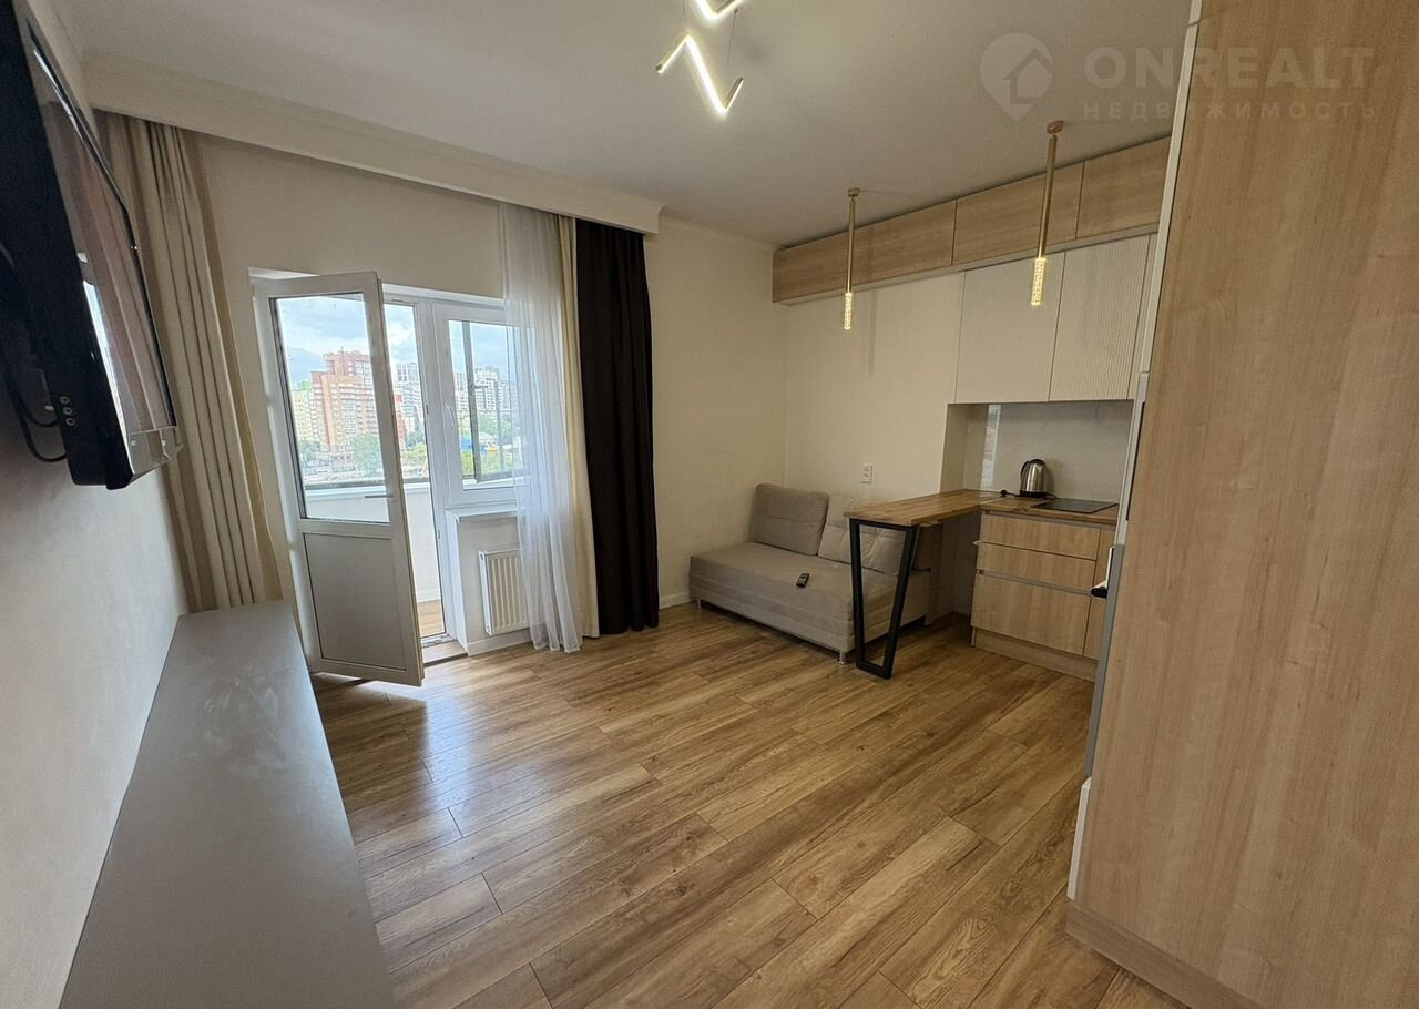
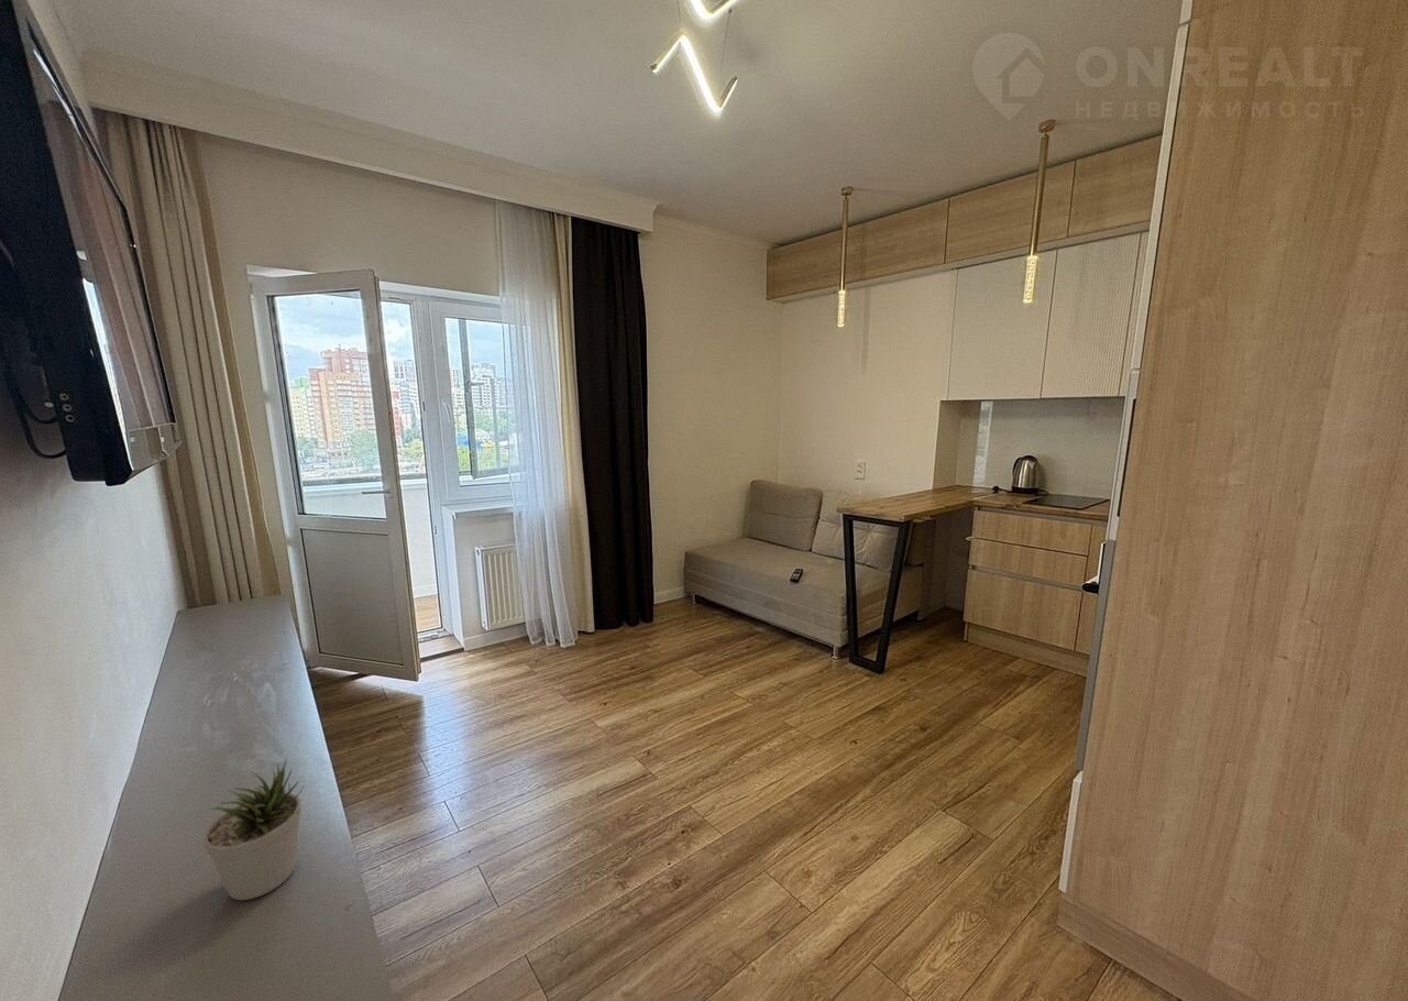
+ potted plant (257, 827)
